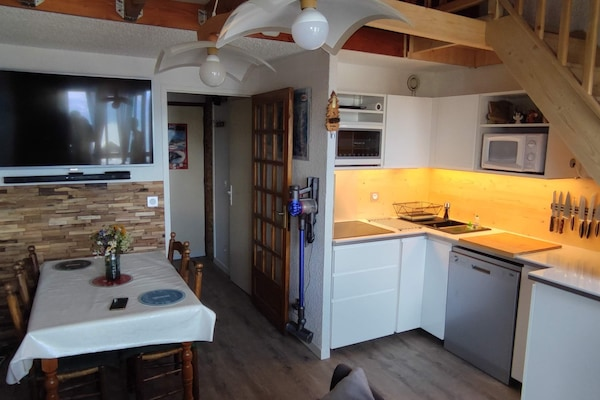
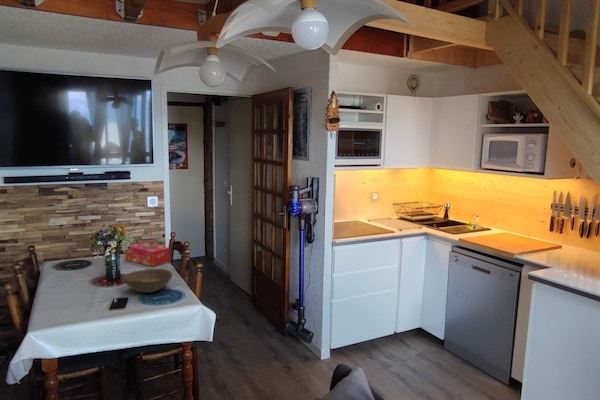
+ bowl (148, 282)
+ tissue box (147, 253)
